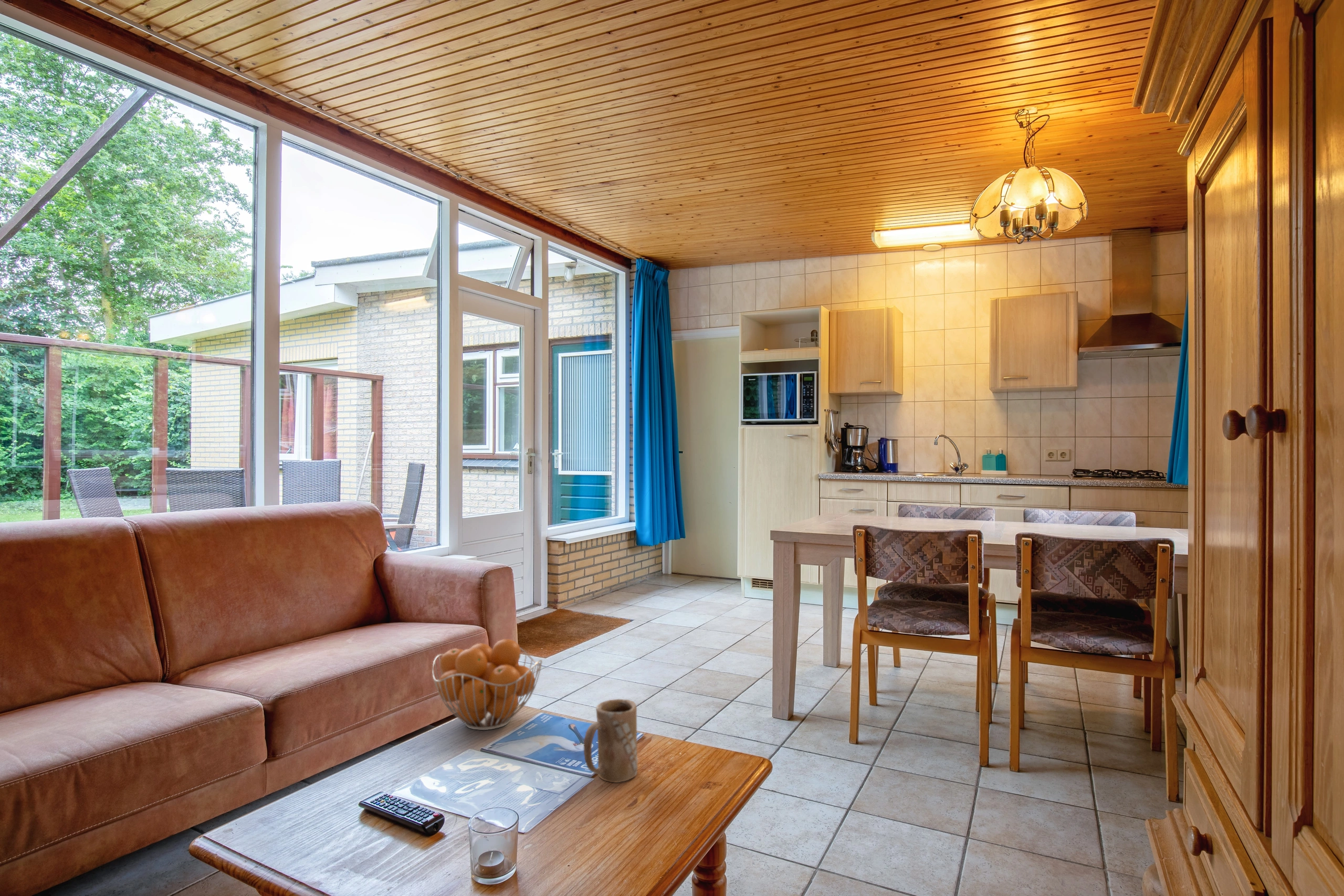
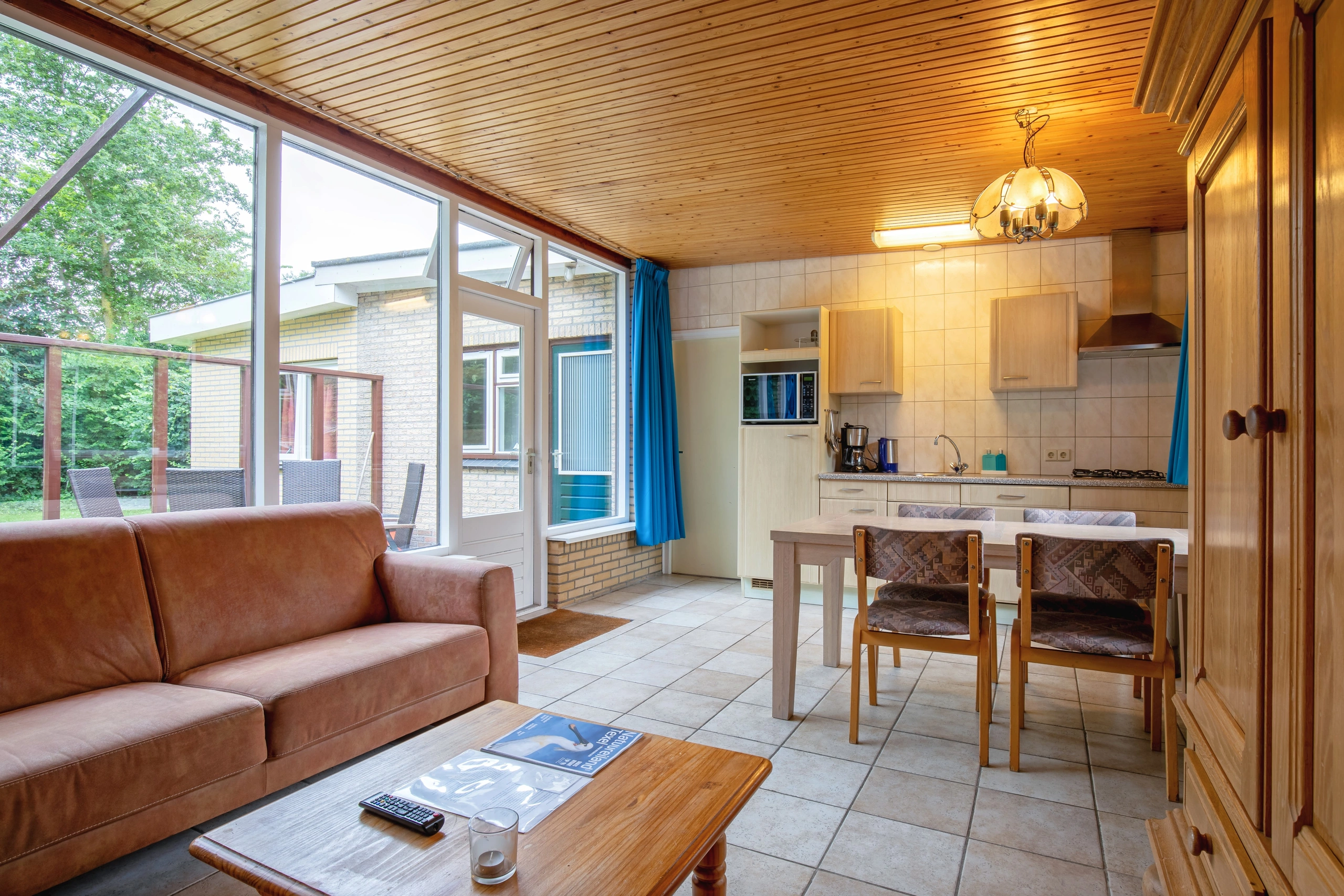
- mug (613, 742)
- fruit basket (488, 682)
